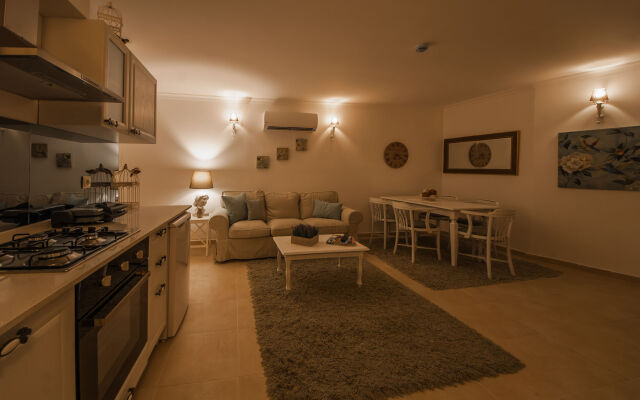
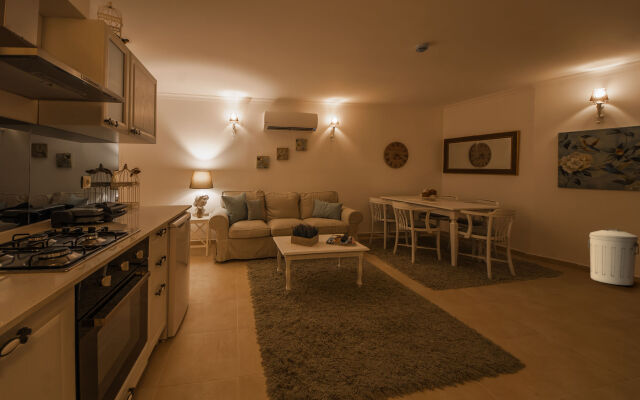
+ trash can (612, 254)
